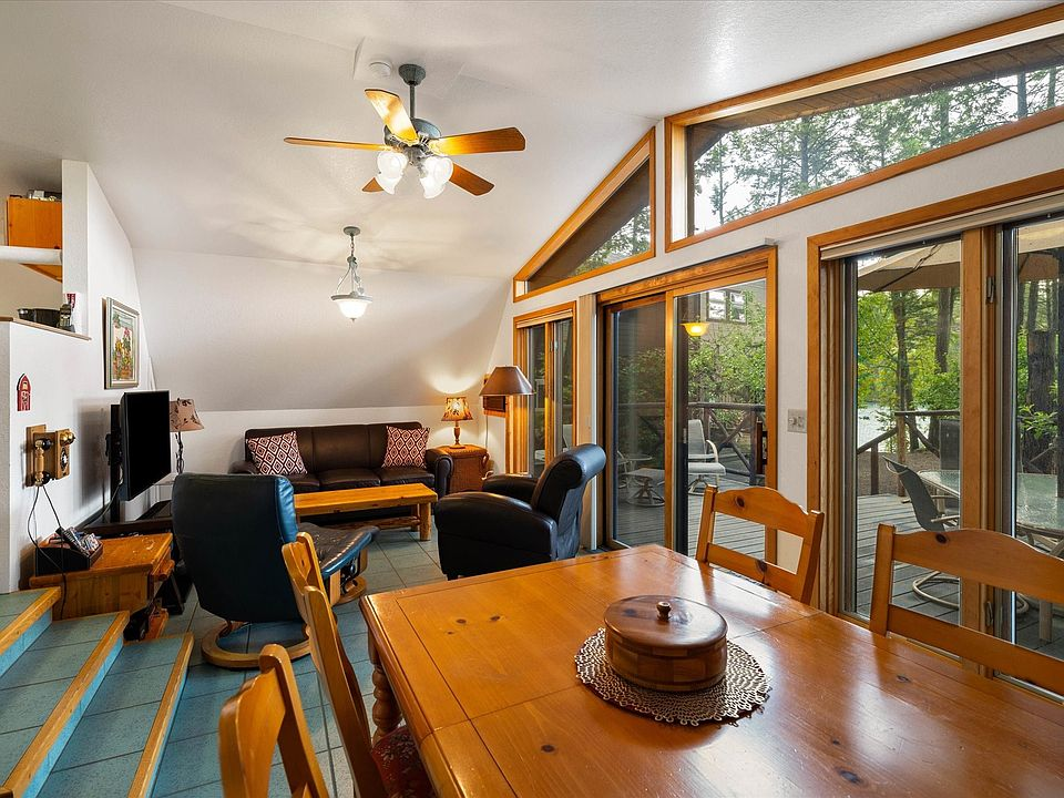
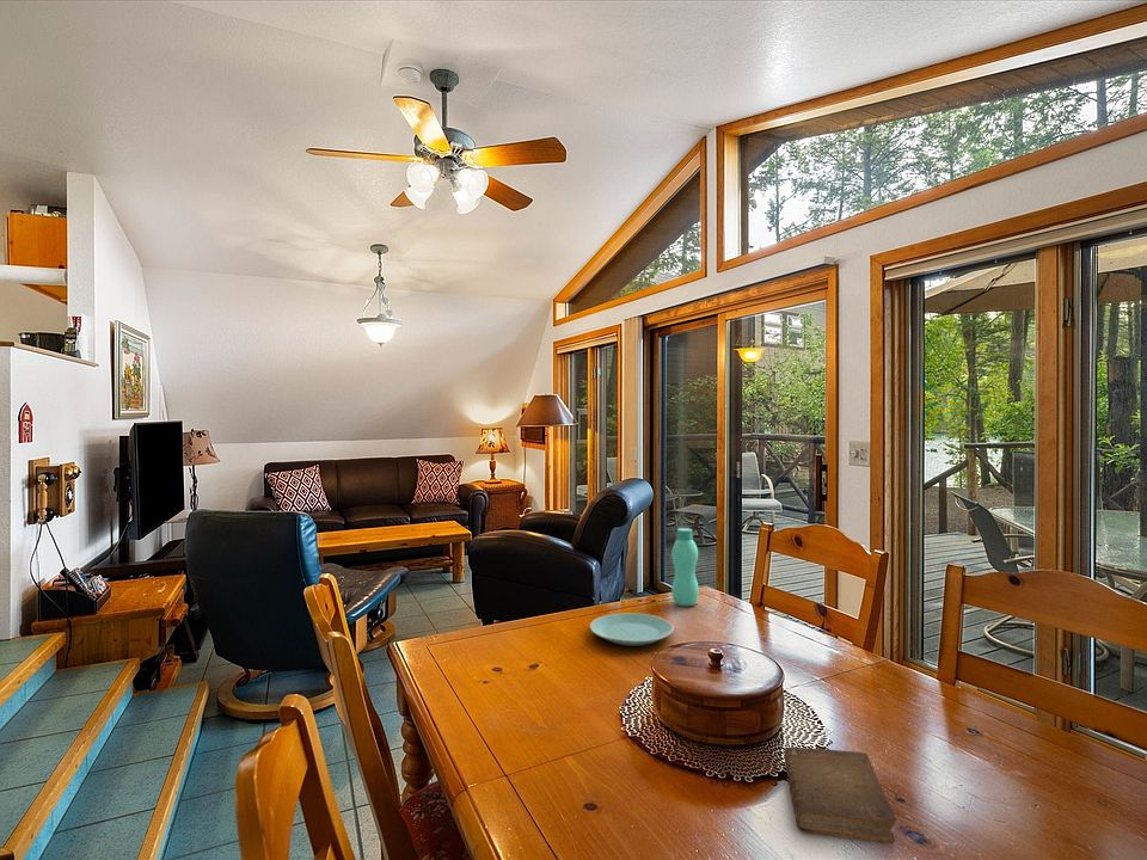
+ plate (631, 629)
+ book (834, 788)
+ bottle (685, 566)
